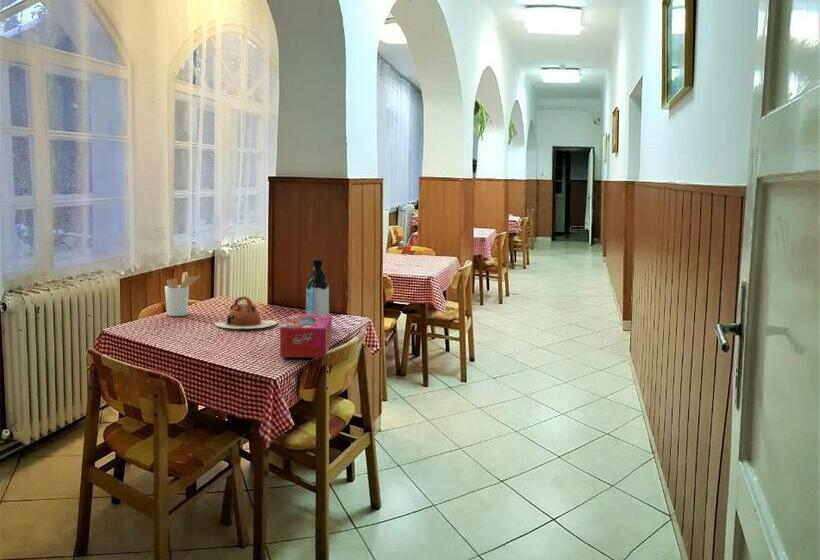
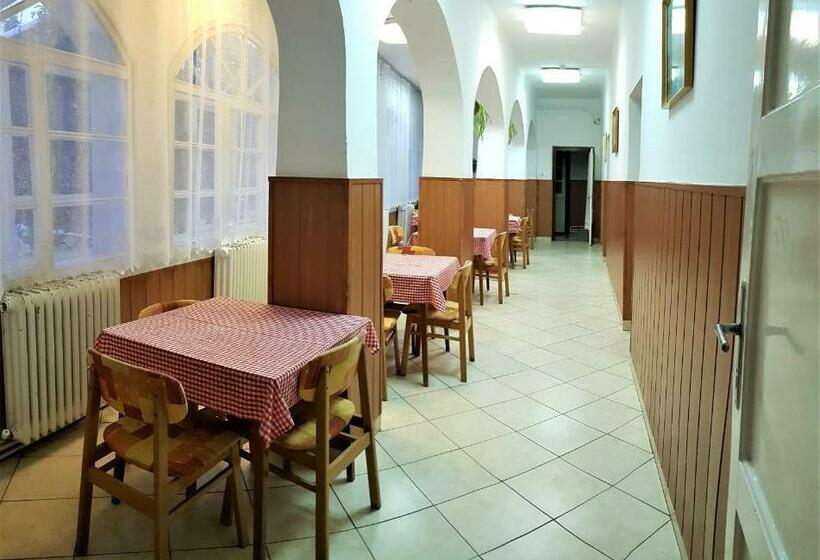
- teapot (246, 309)
- utensil holder (182, 294)
- tissue box (307, 334)
- water bottle (317, 294)
